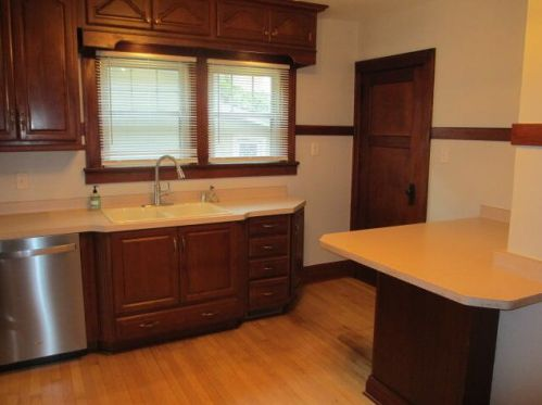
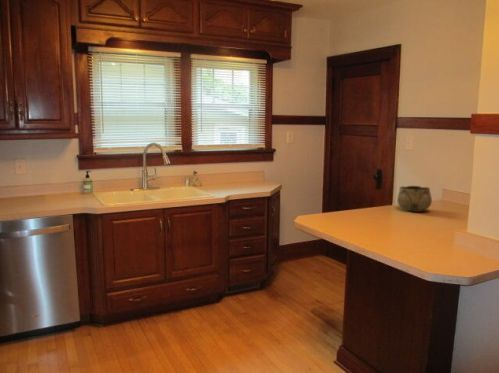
+ decorative bowl (414, 198)
